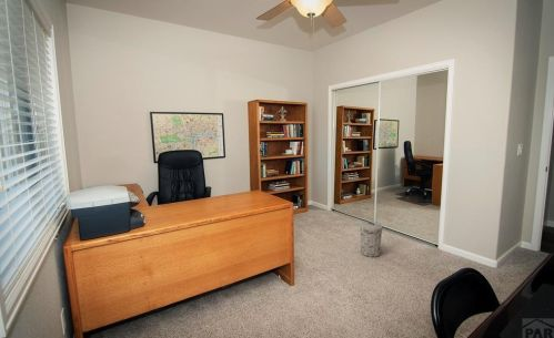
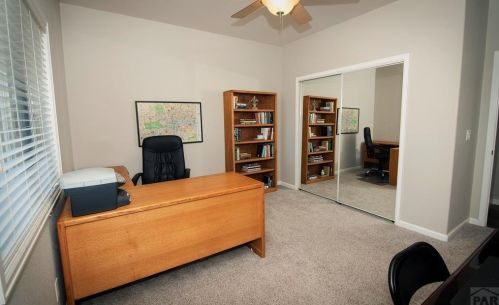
- trash can (370, 237)
